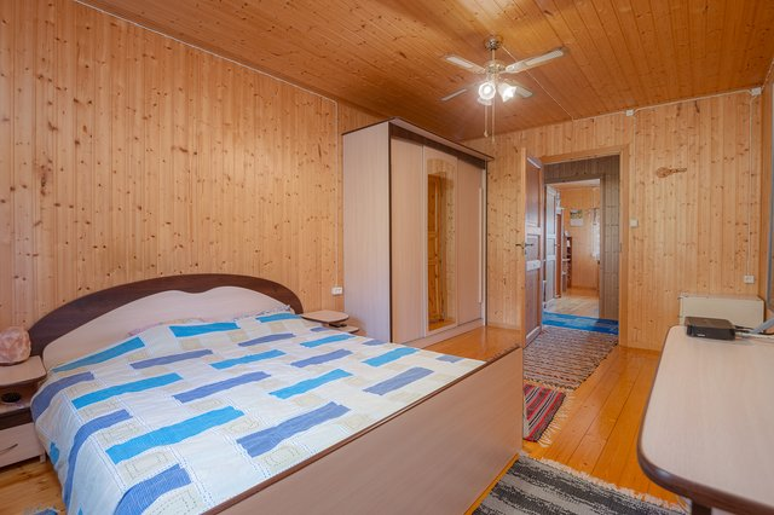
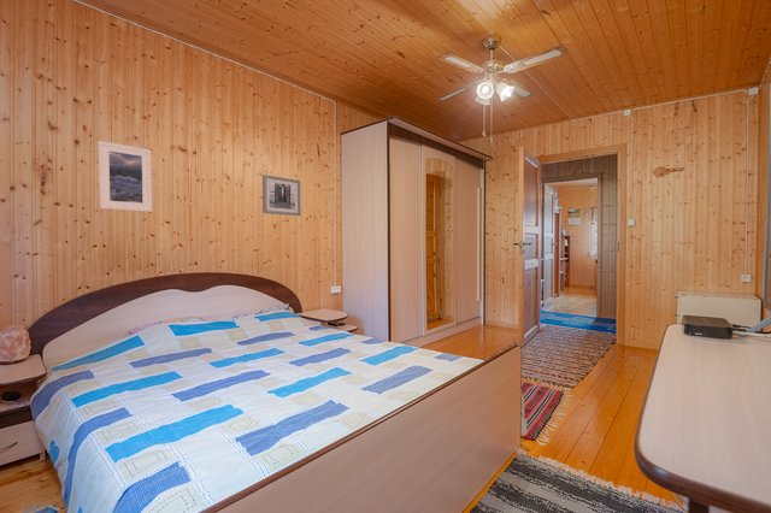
+ wall art (282, 195)
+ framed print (125, 177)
